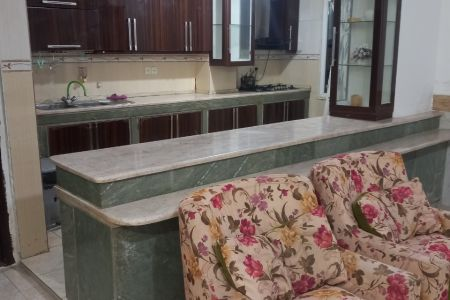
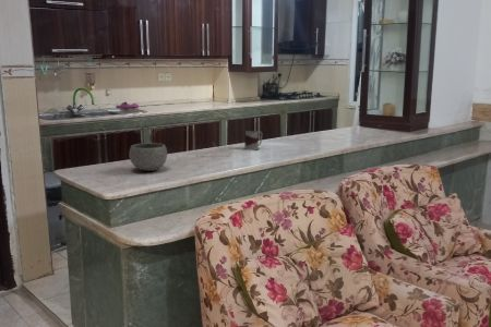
+ mug (253, 140)
+ bowl (148, 157)
